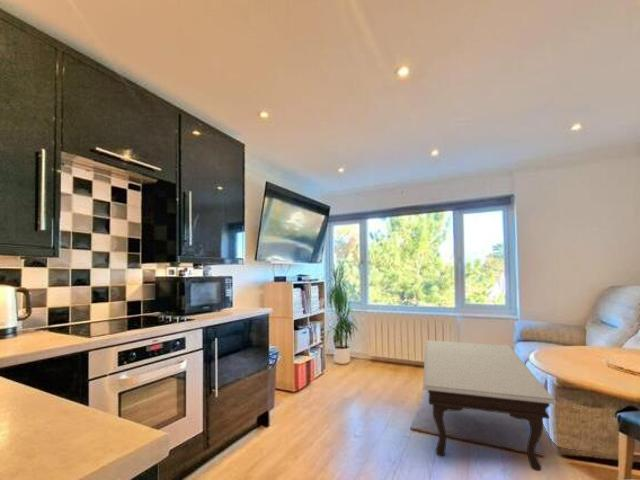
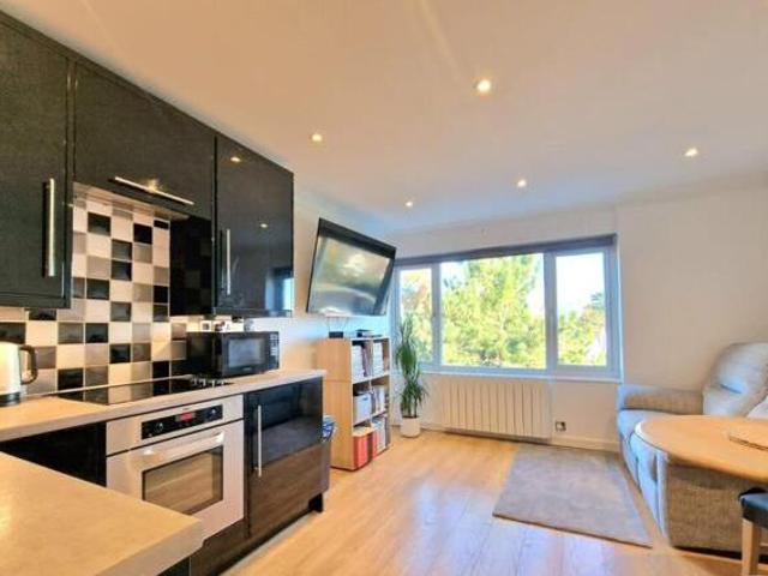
- coffee table (475, 393)
